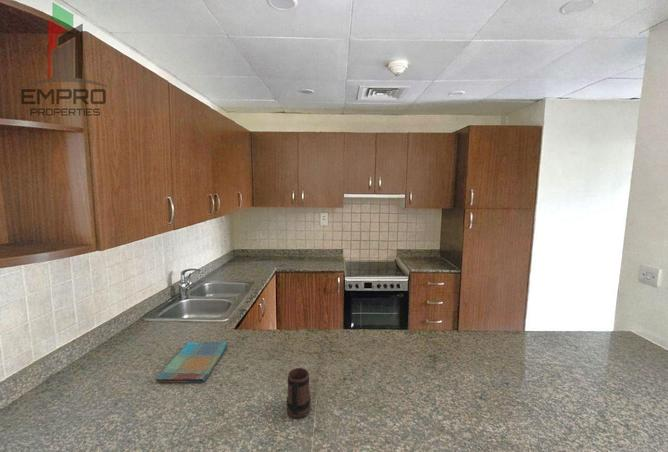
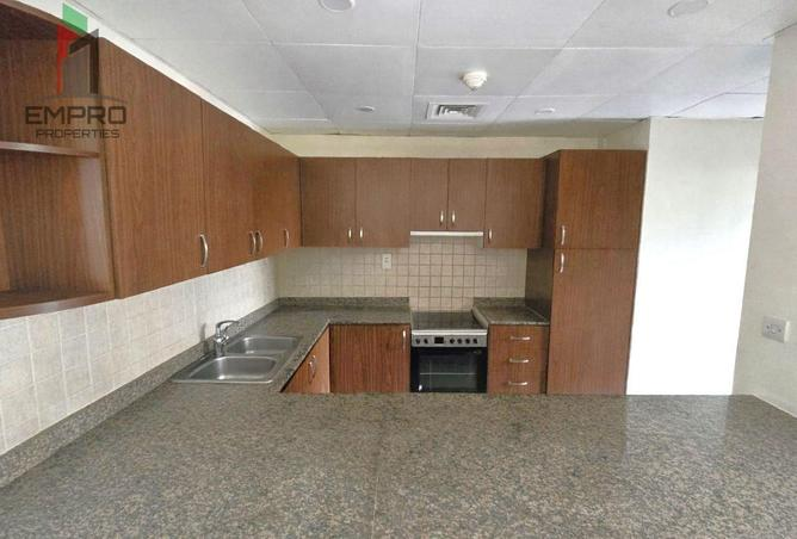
- mug (297, 395)
- dish towel (195, 359)
